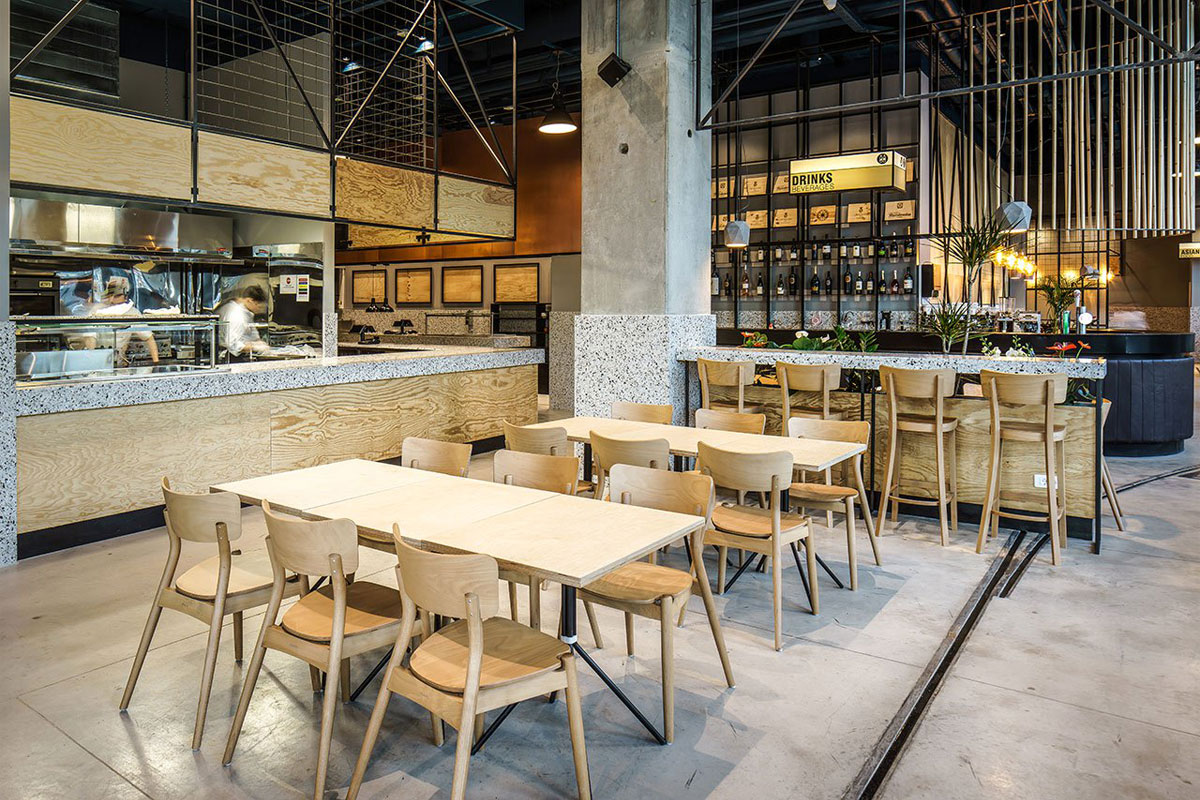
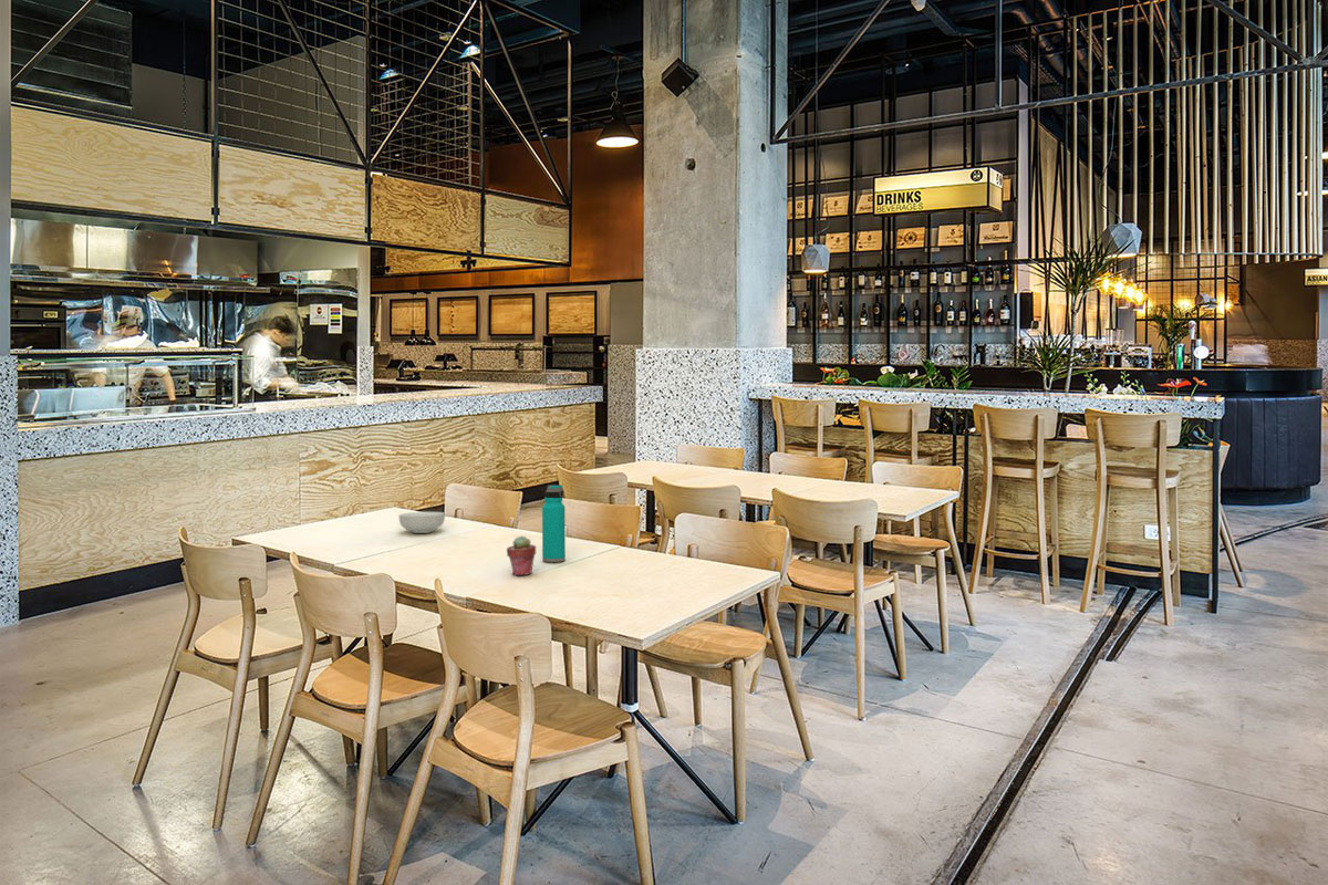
+ potted succulent (521, 554)
+ water bottle (553, 522)
+ cereal bowl (422, 522)
